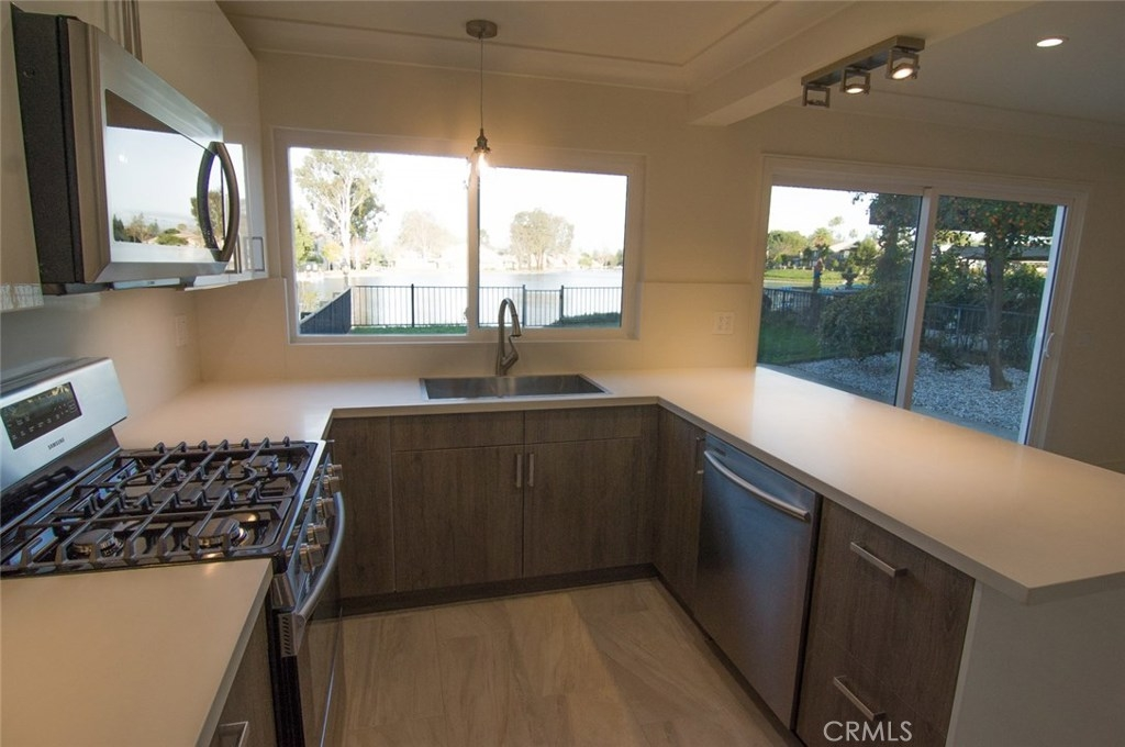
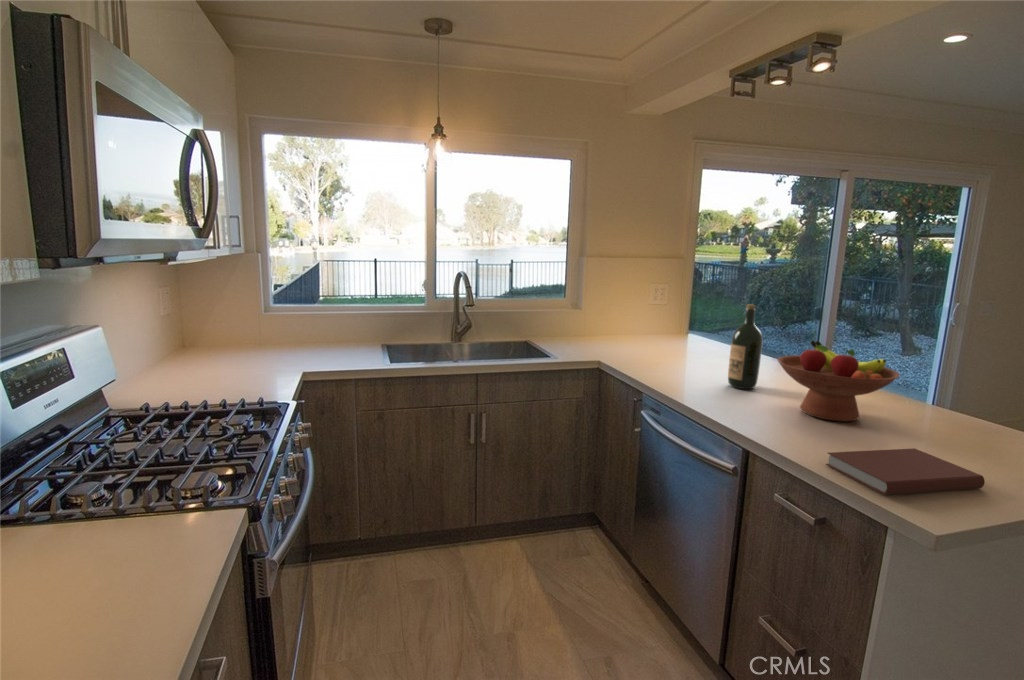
+ book (901, 470)
+ fruit bowl (833, 380)
+ wine bottle (746, 346)
